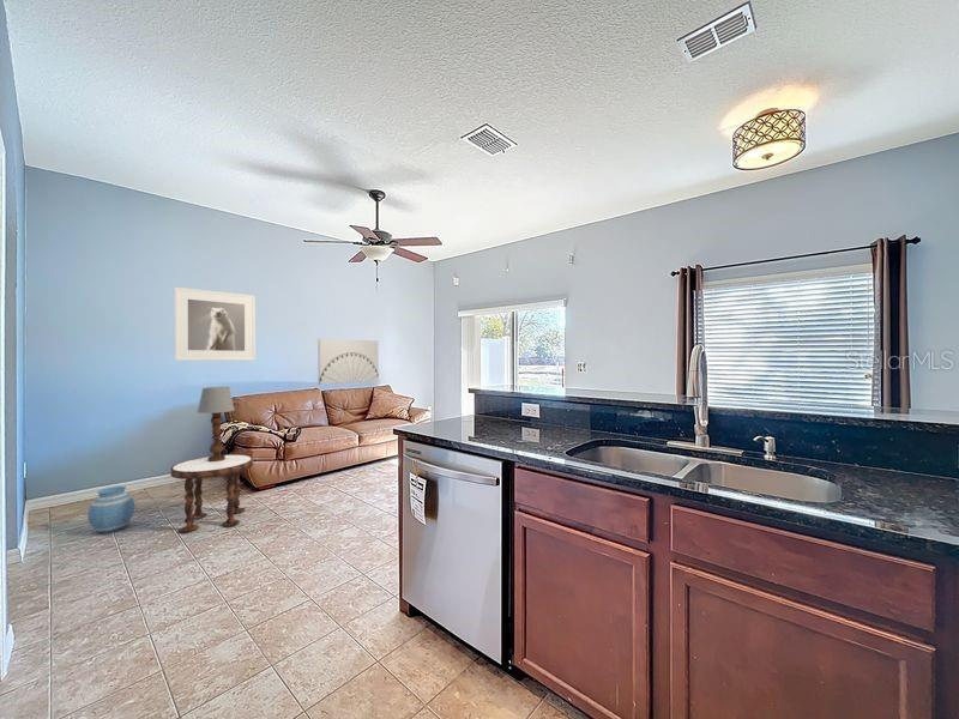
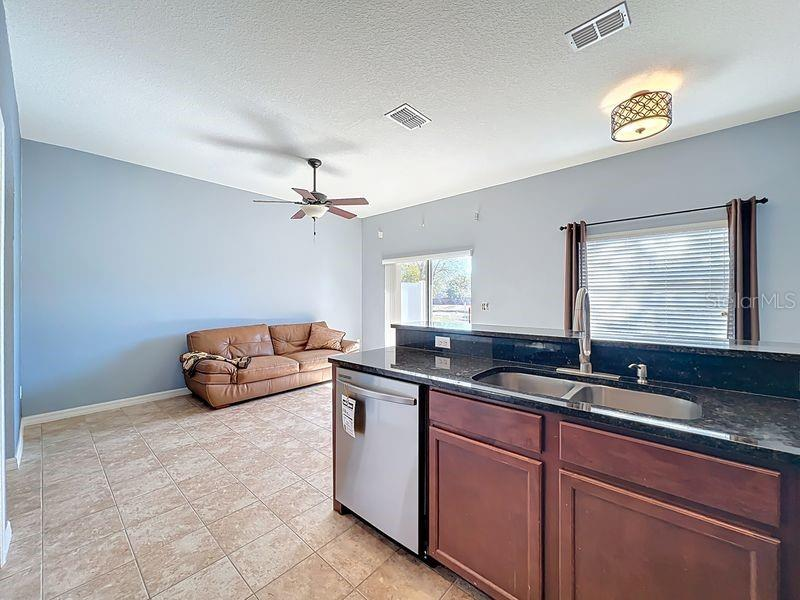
- wall art (349, 361)
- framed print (217, 326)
- table lamp (216, 423)
- side table (201, 491)
- vase (111, 508)
